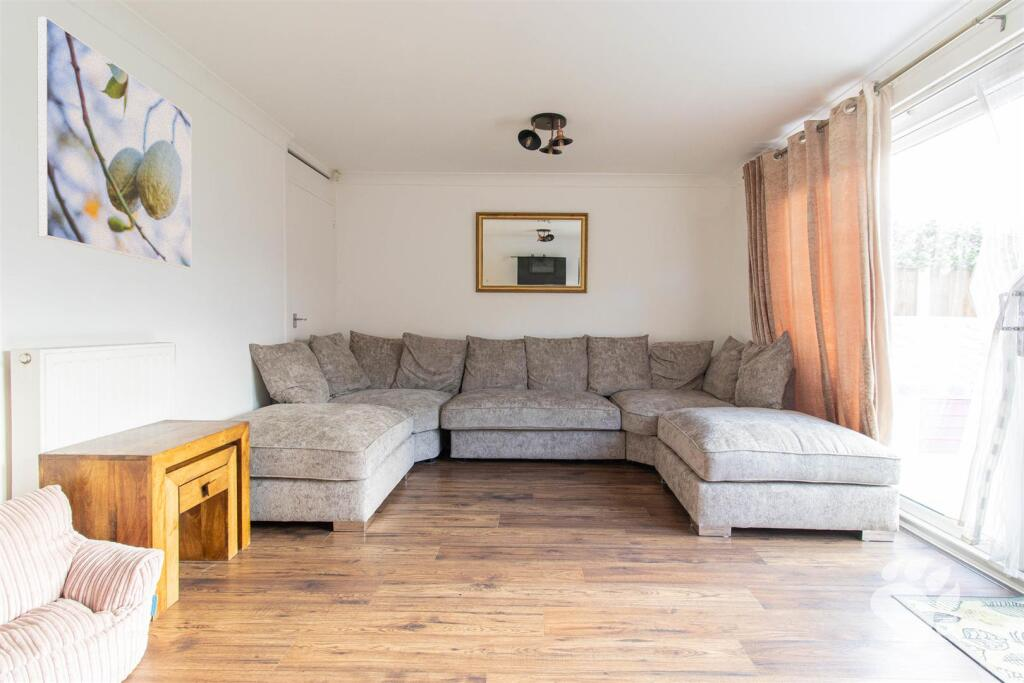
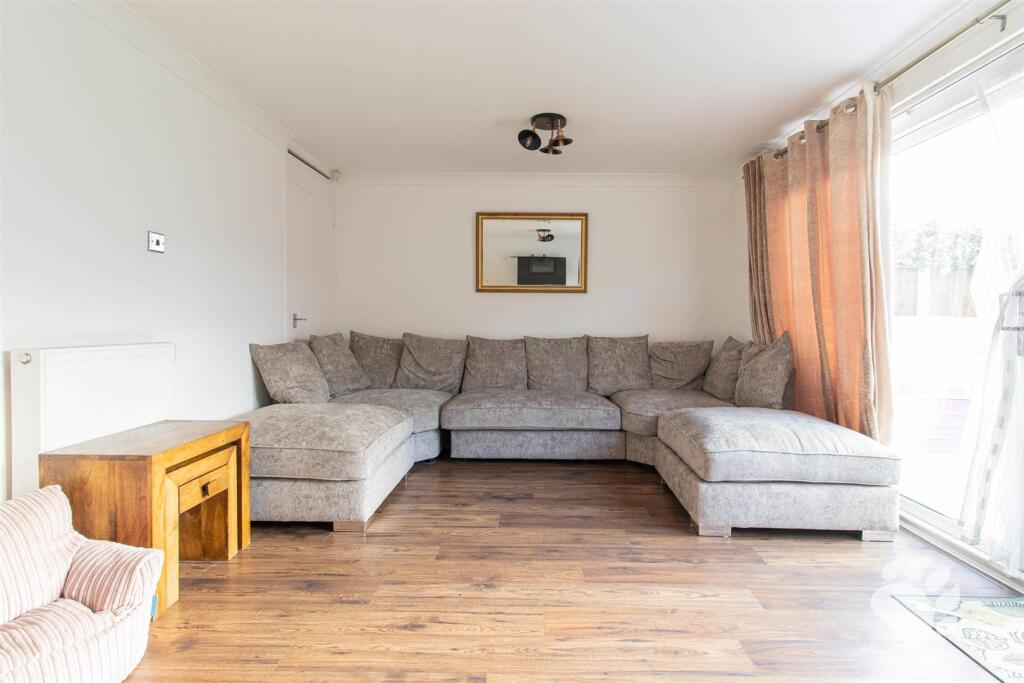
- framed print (128, 165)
